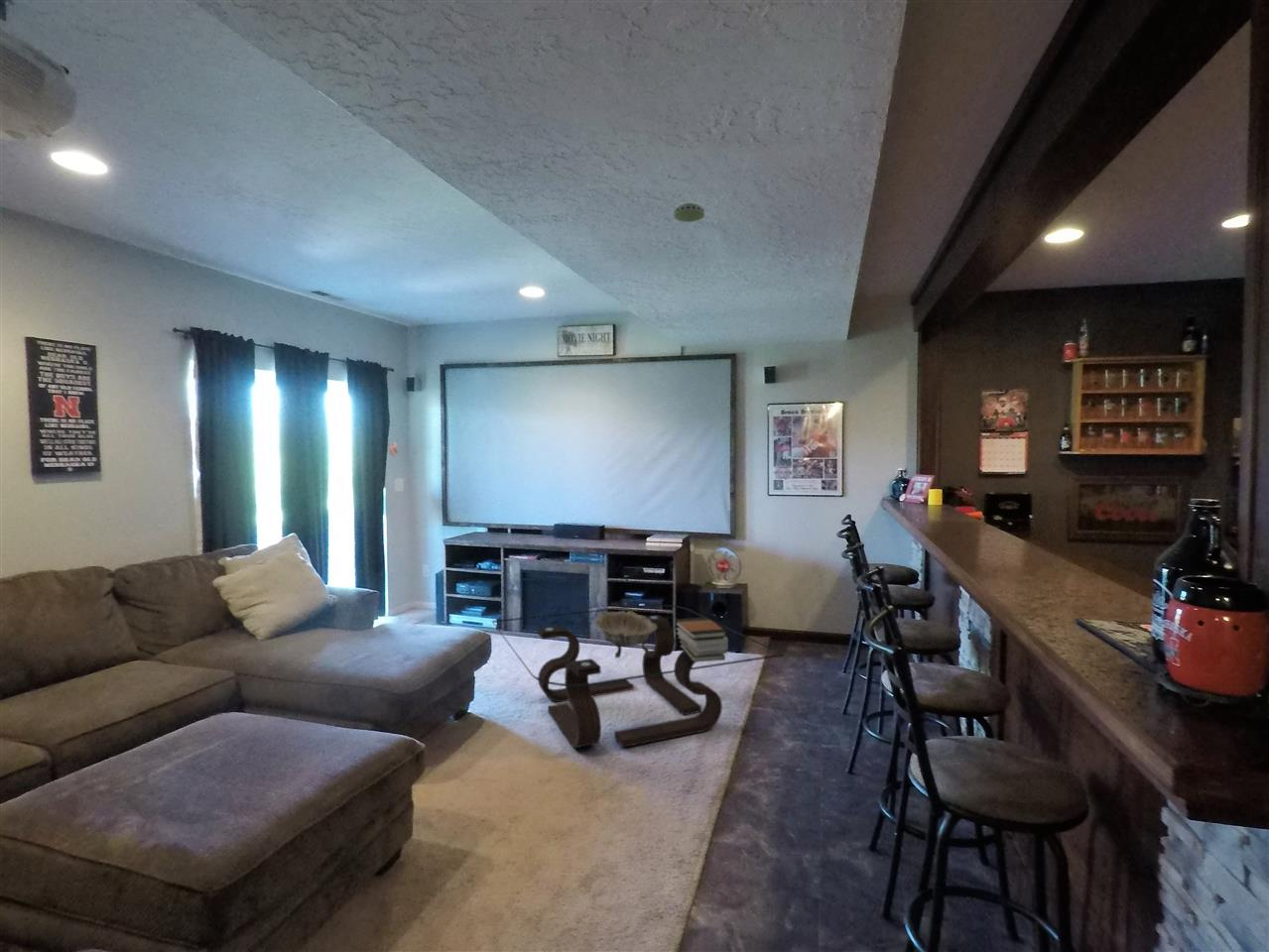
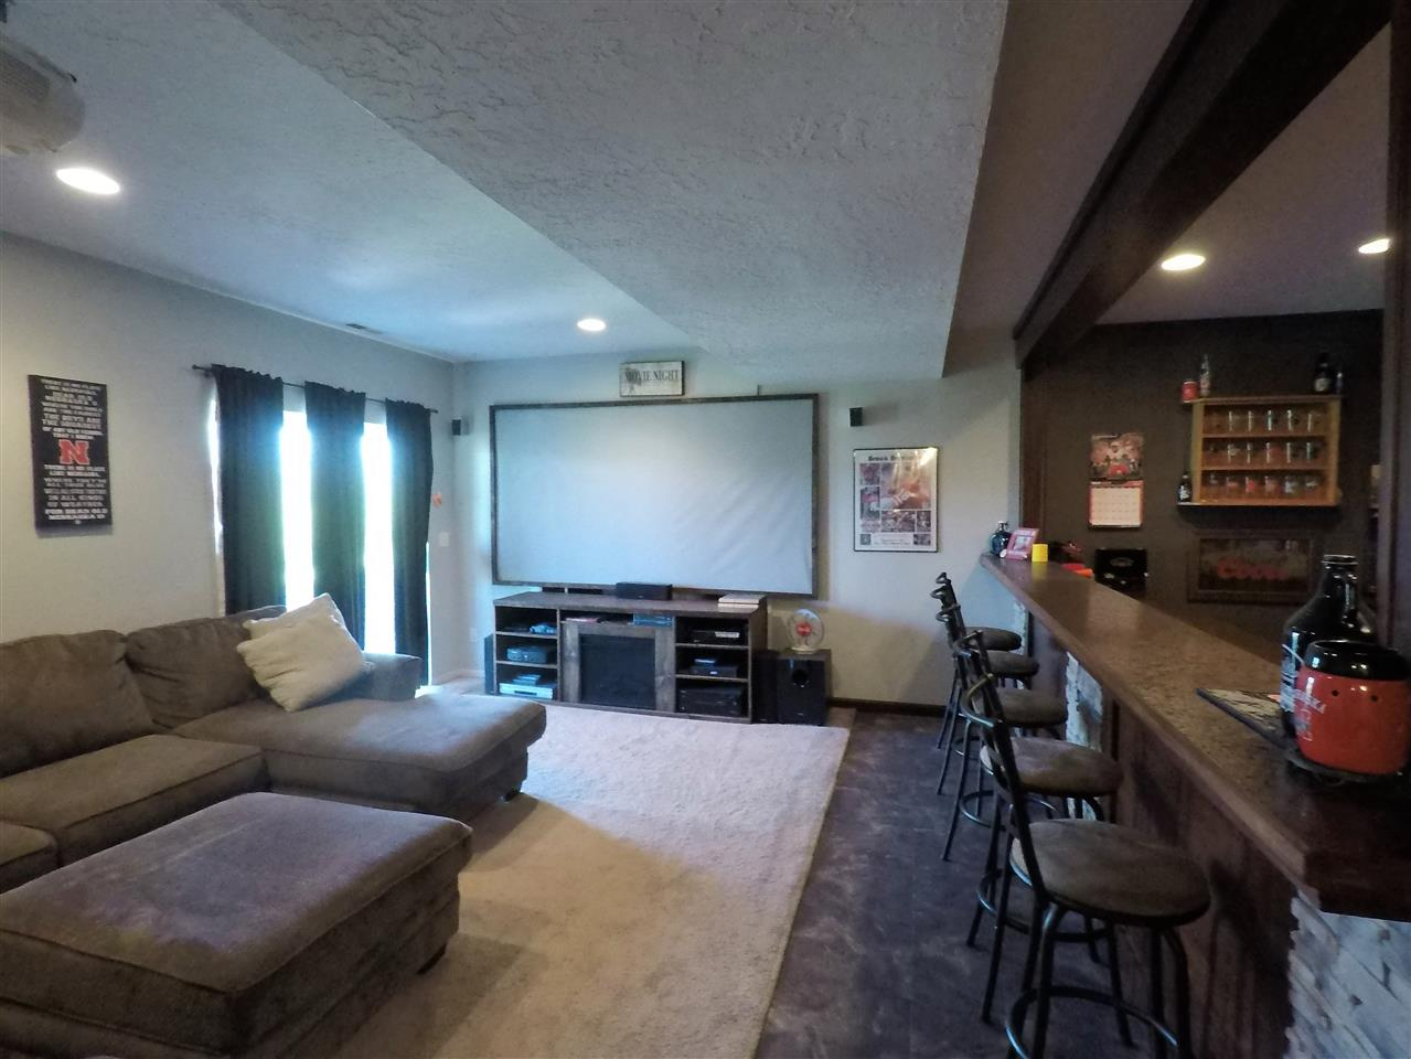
- decorative bowl (625, 634)
- smoke detector (689, 212)
- coffee table (625, 677)
- book stack (700, 639)
